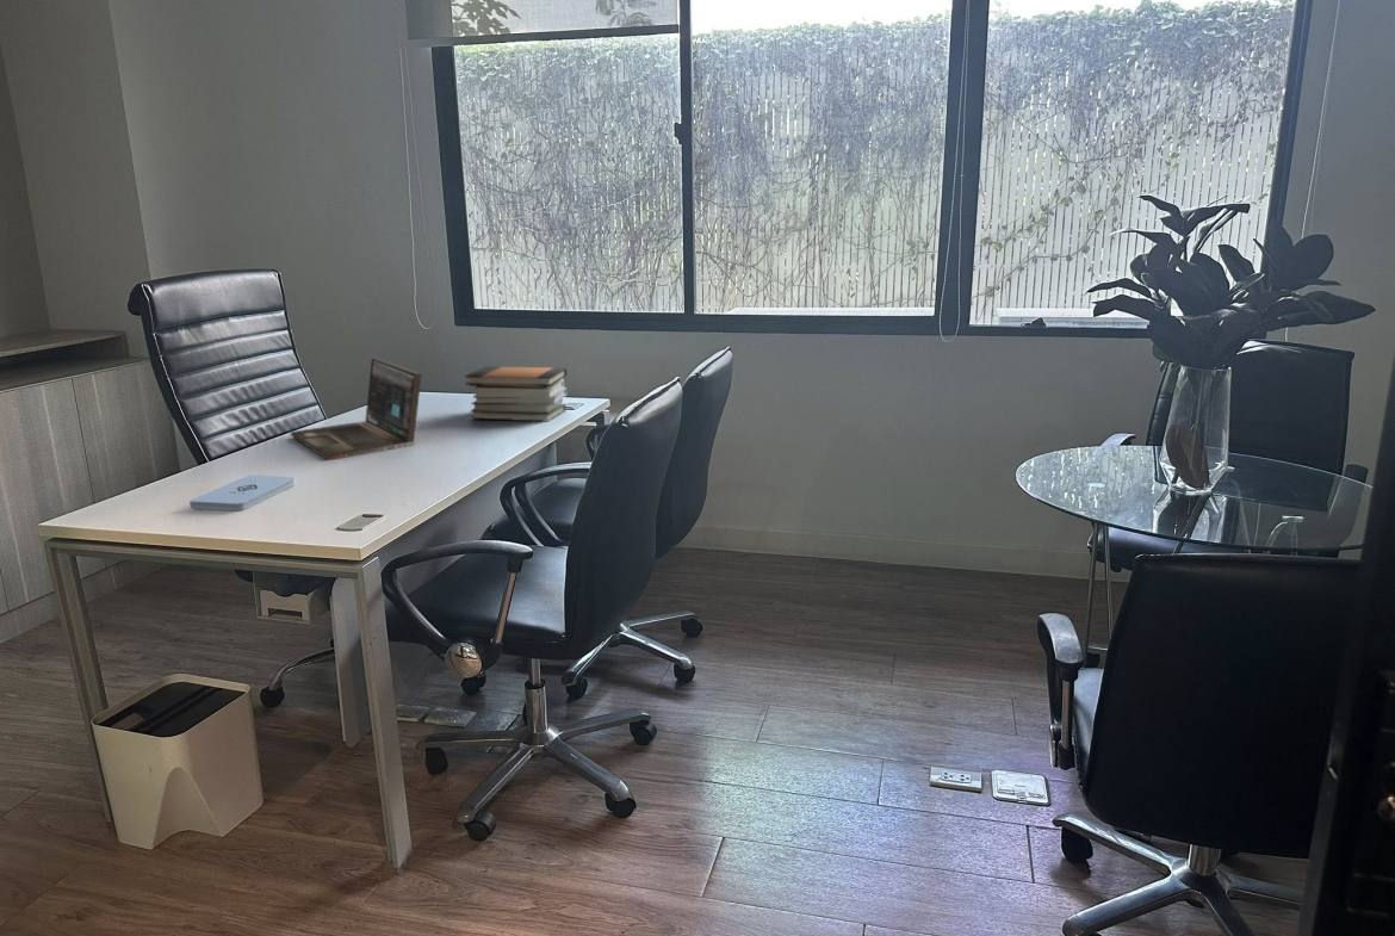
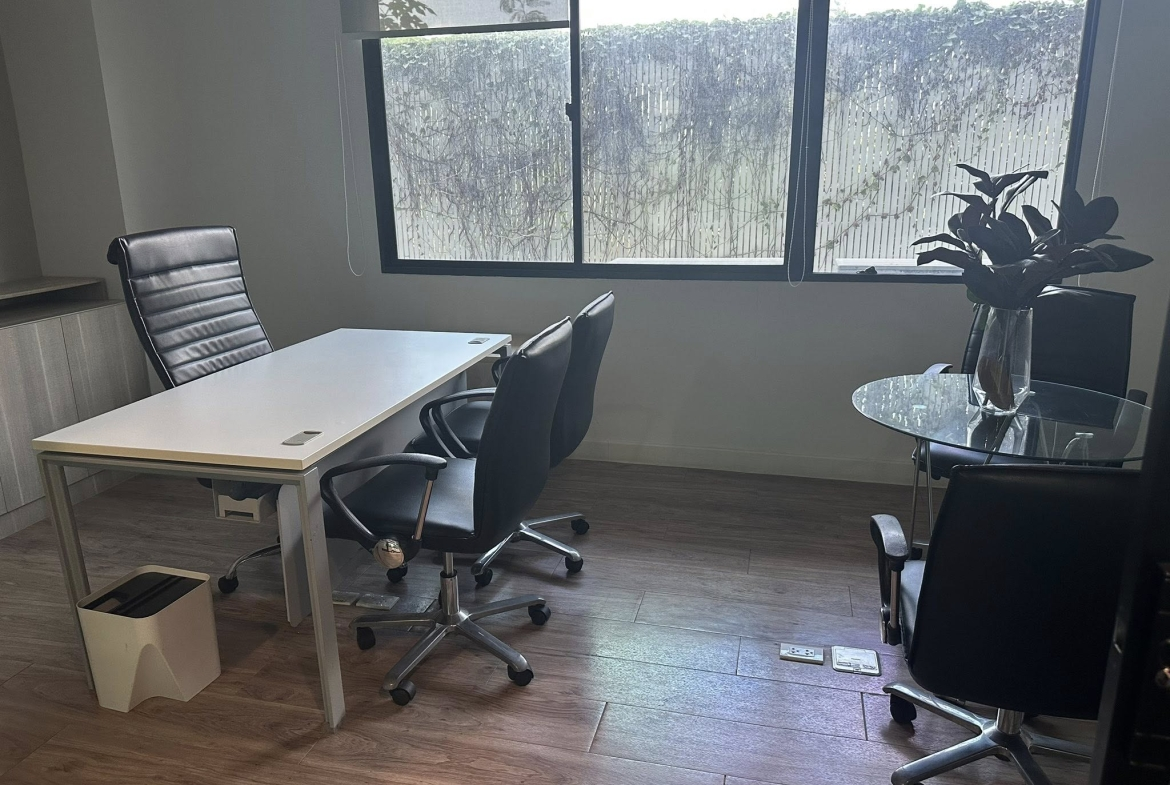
- laptop (366, 409)
- notepad (244, 491)
- book stack (519, 393)
